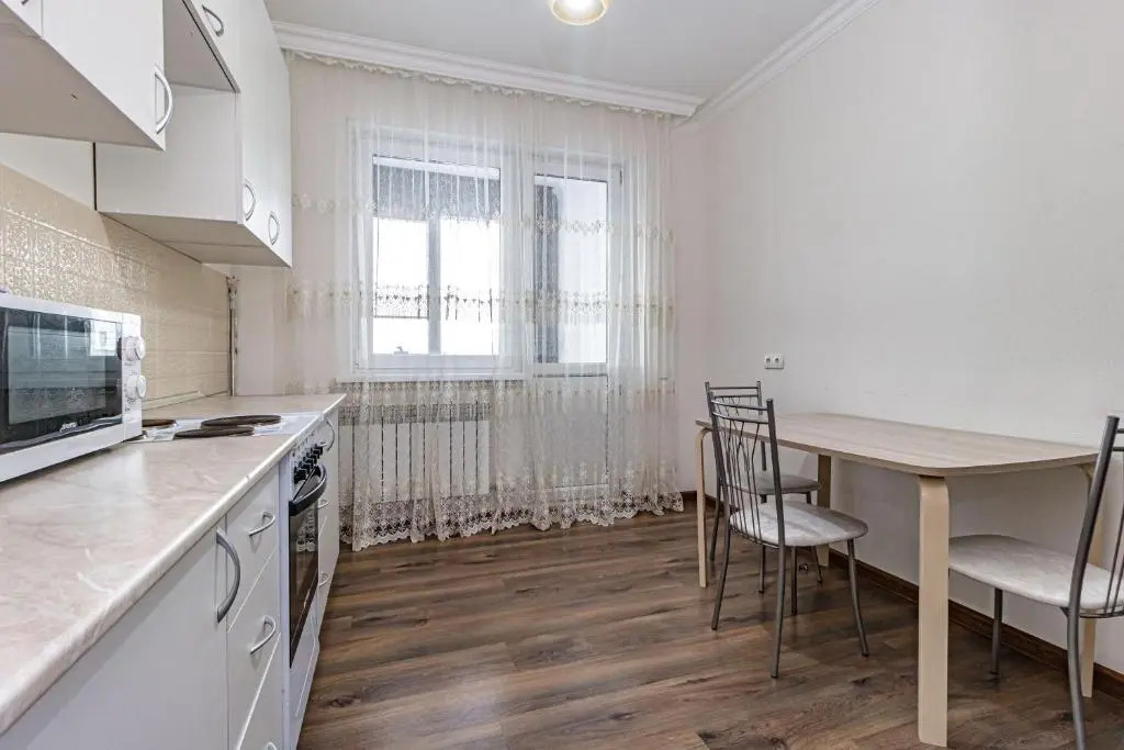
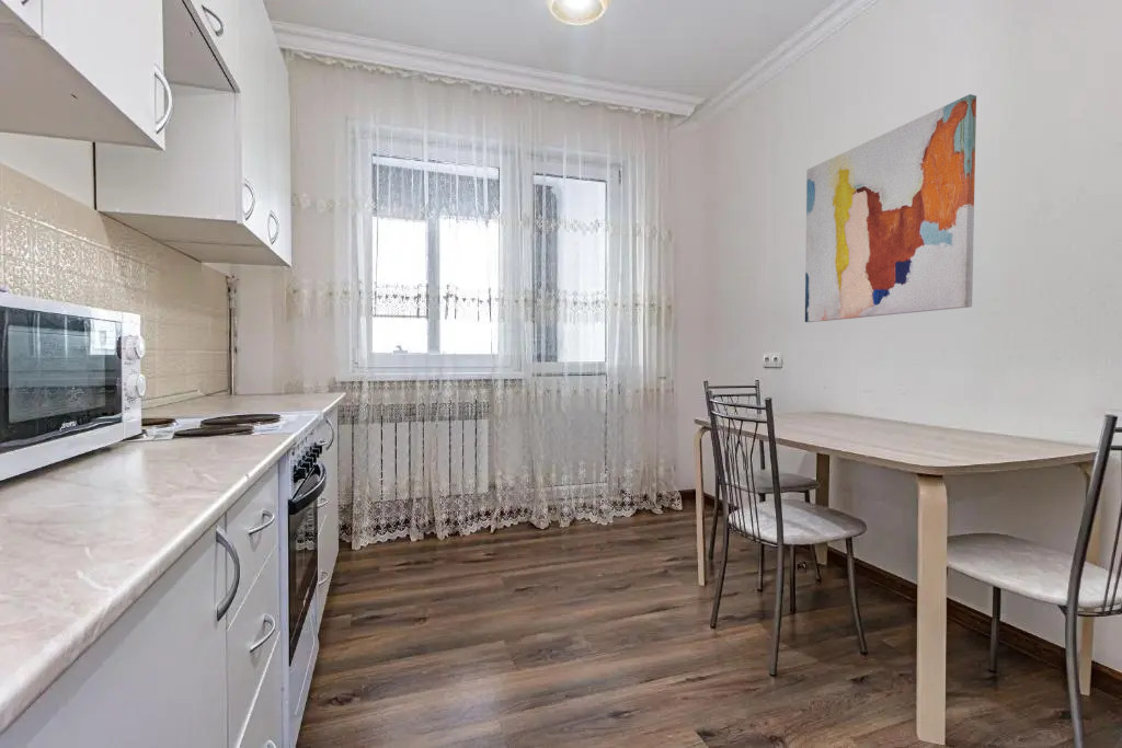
+ wall art (877, 227)
